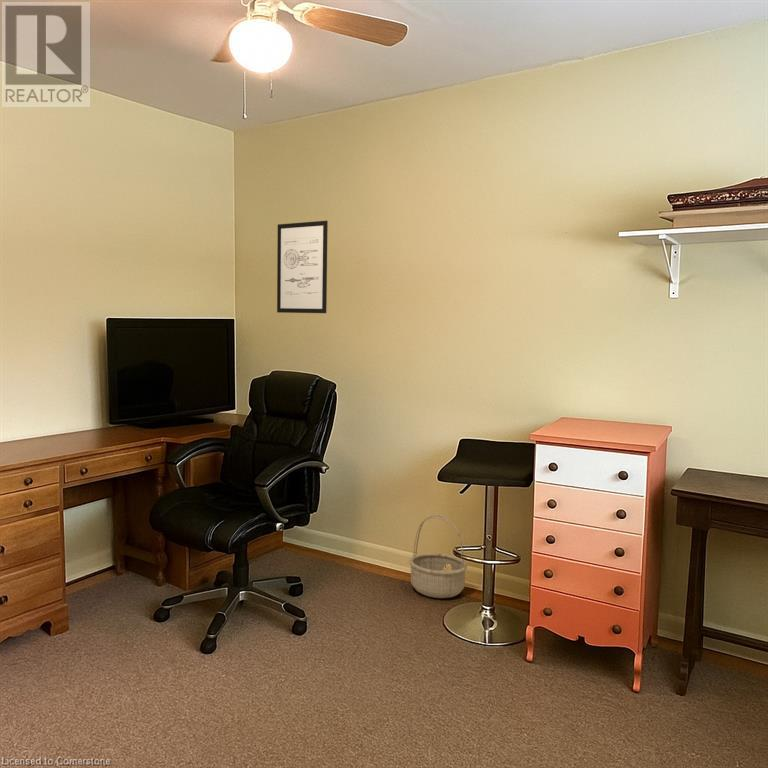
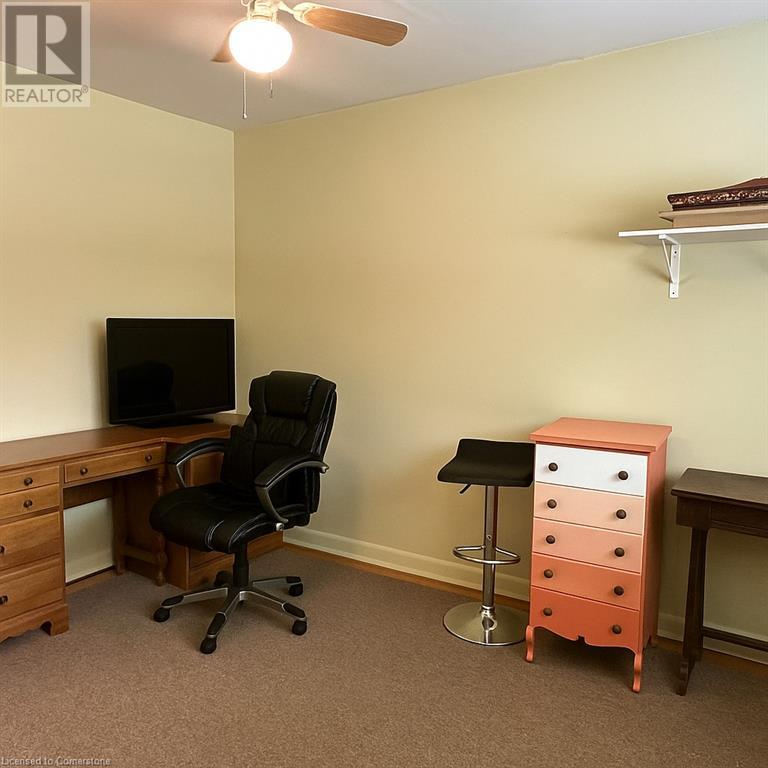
- basket (438, 553)
- wall art (301, 268)
